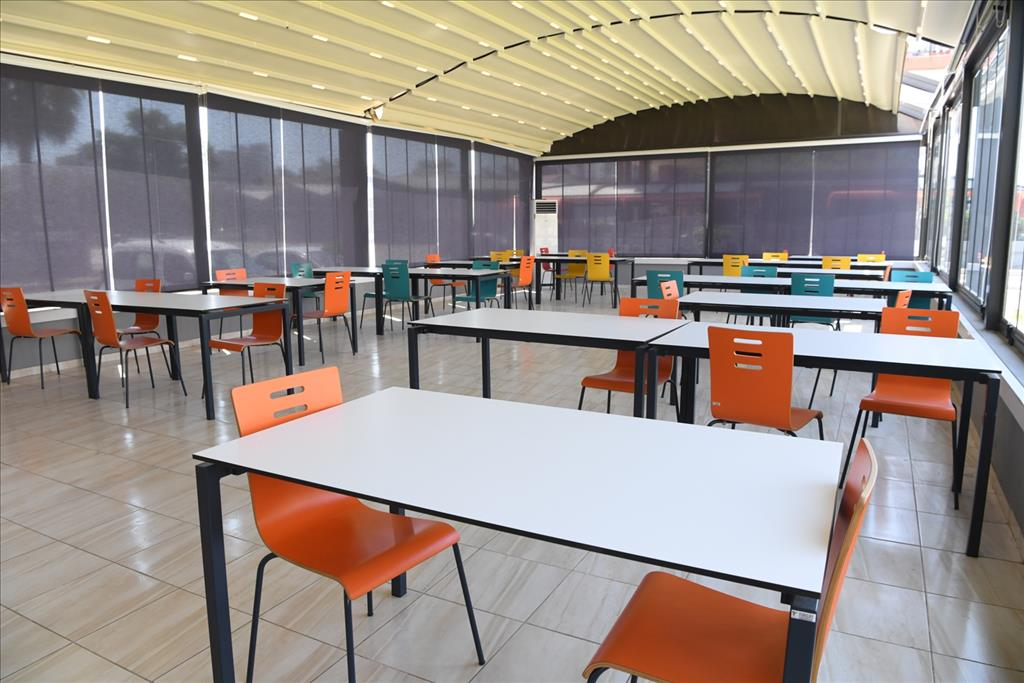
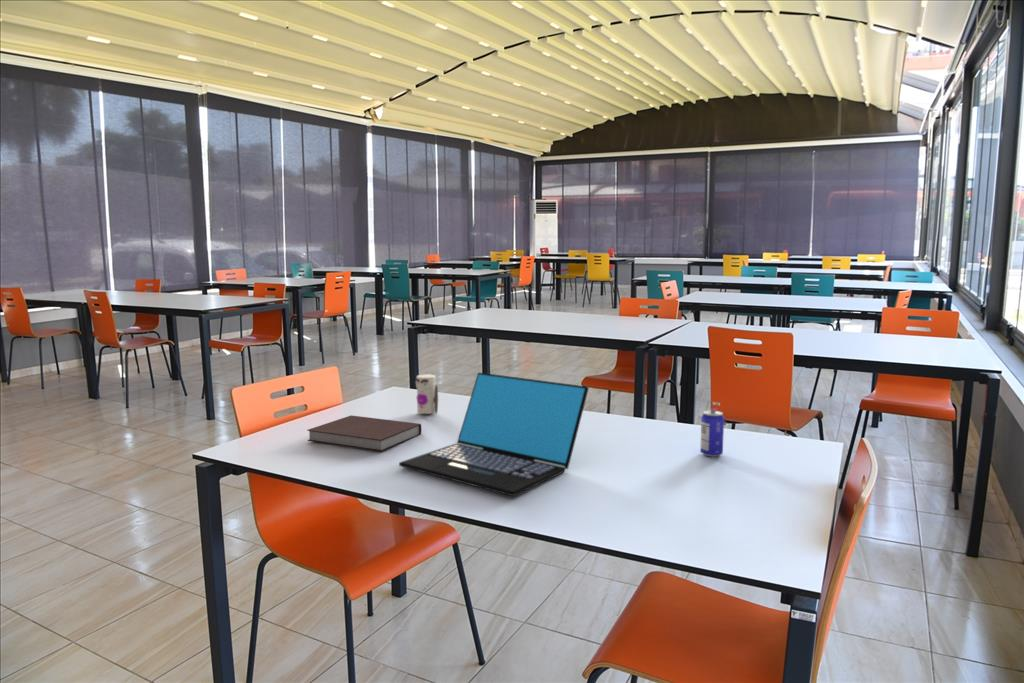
+ beer can (712, 430)
+ laptop (494, 426)
+ toy (429, 393)
+ notebook (365, 432)
